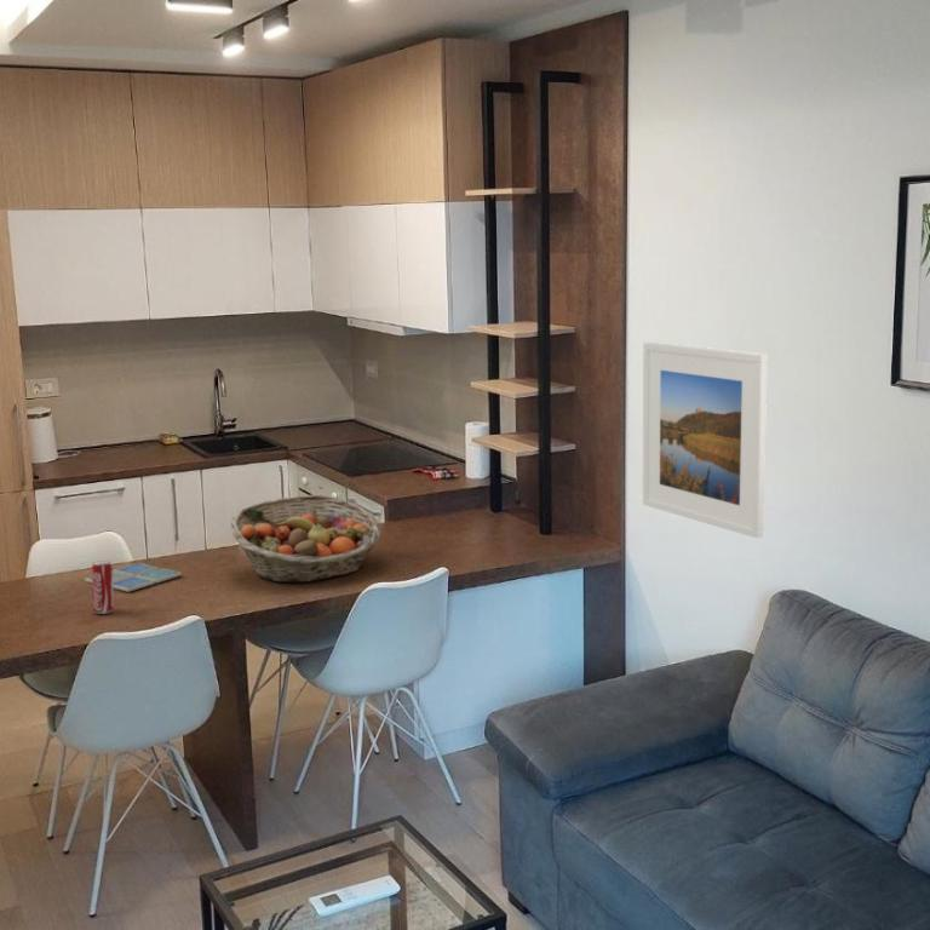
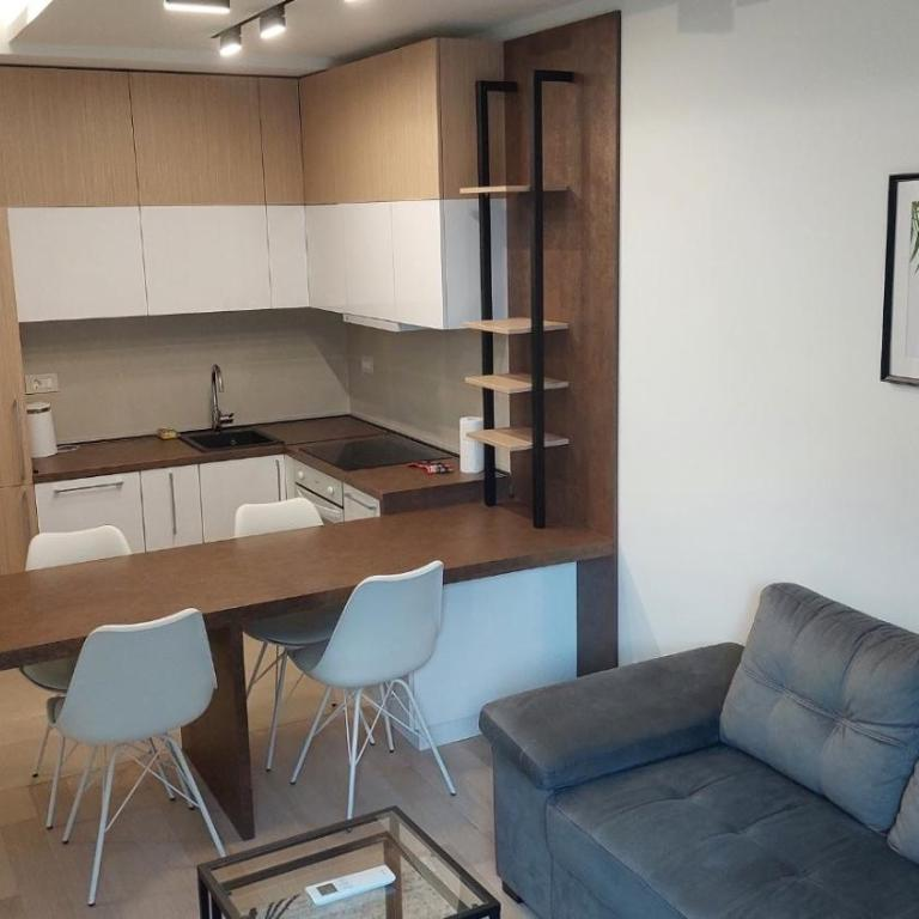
- drink coaster (133, 576)
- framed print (700, 435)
- fruit basket (306, 538)
- beverage can (102, 586)
